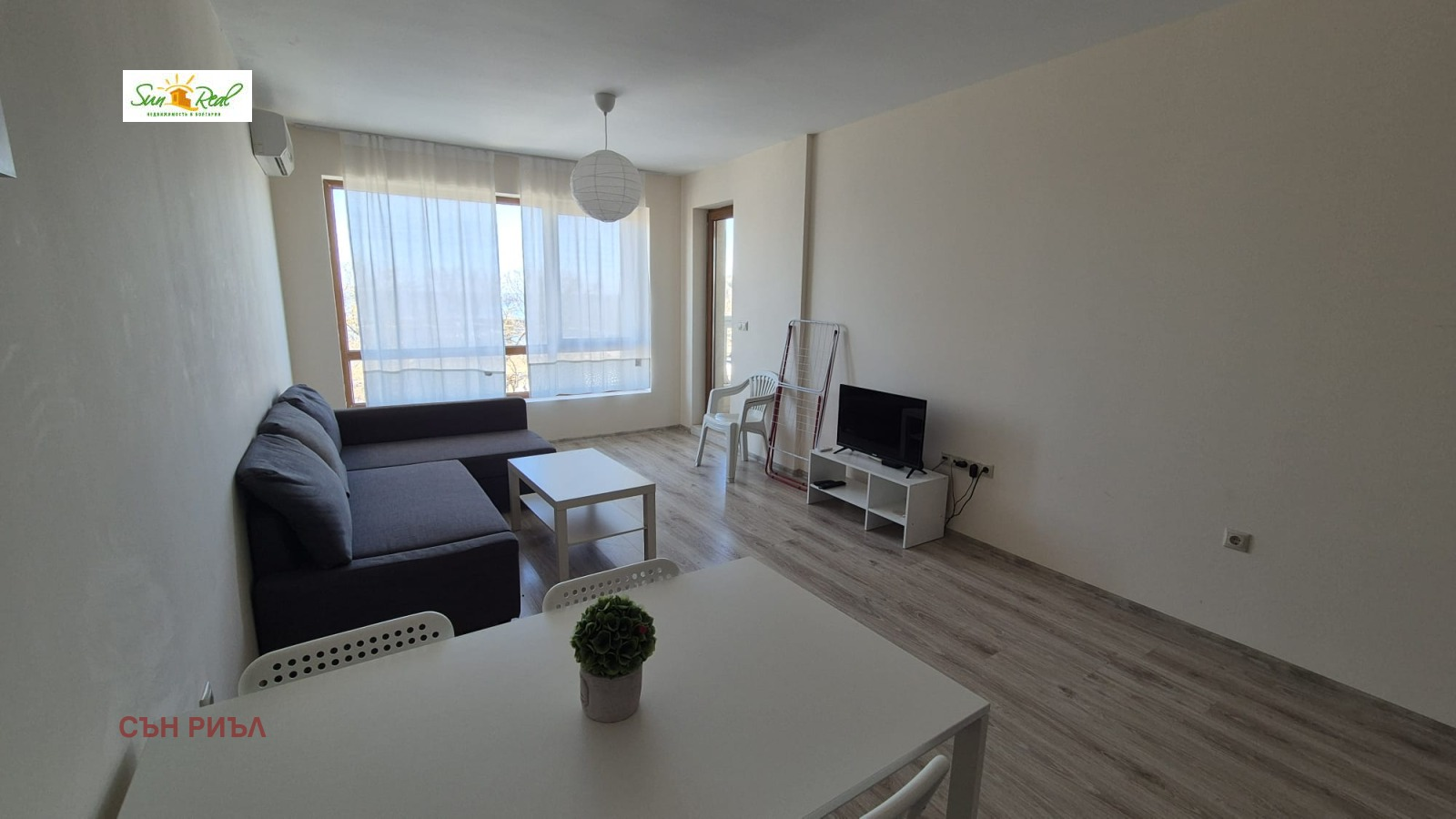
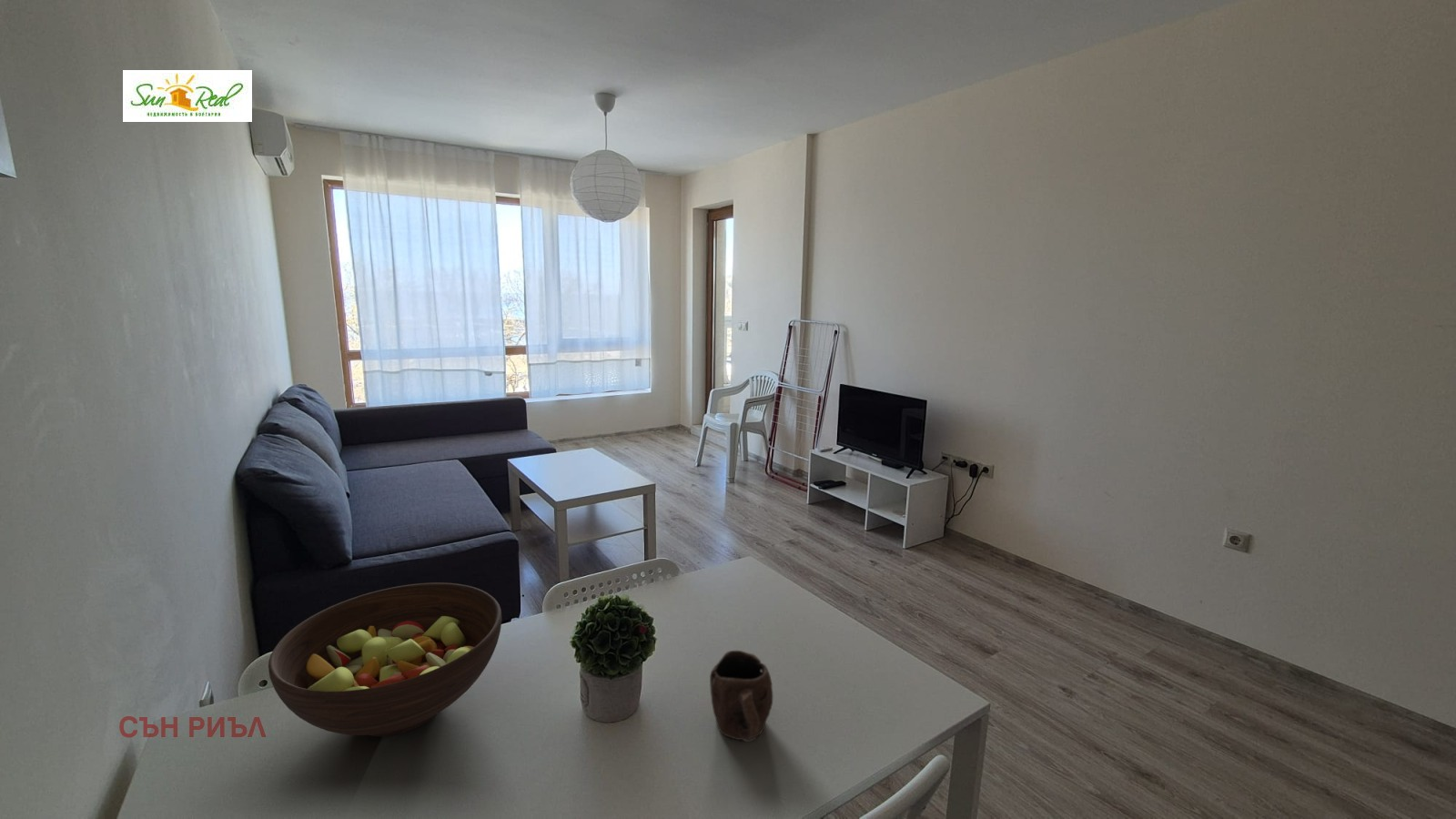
+ mug (744, 704)
+ fruit bowl (398, 671)
